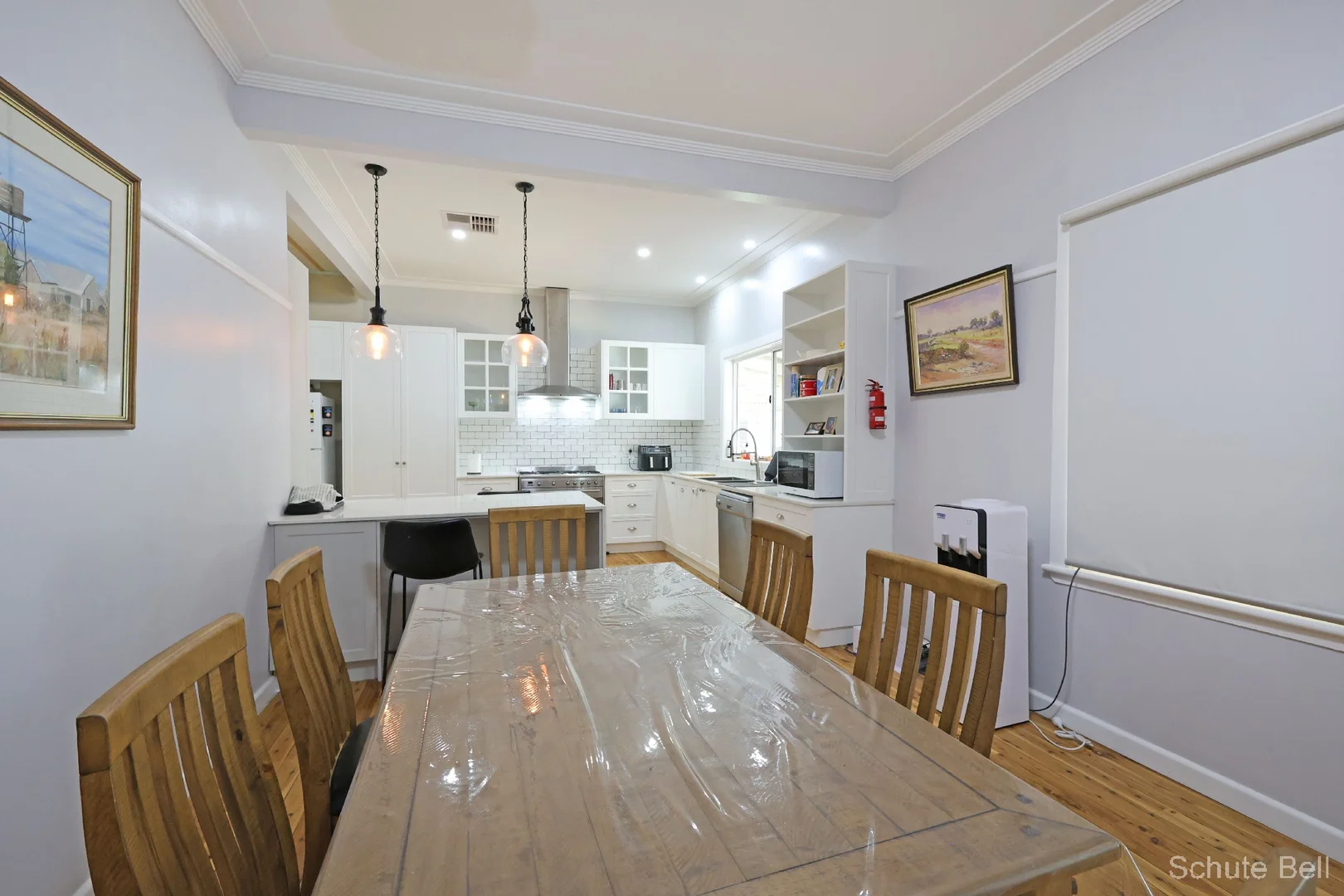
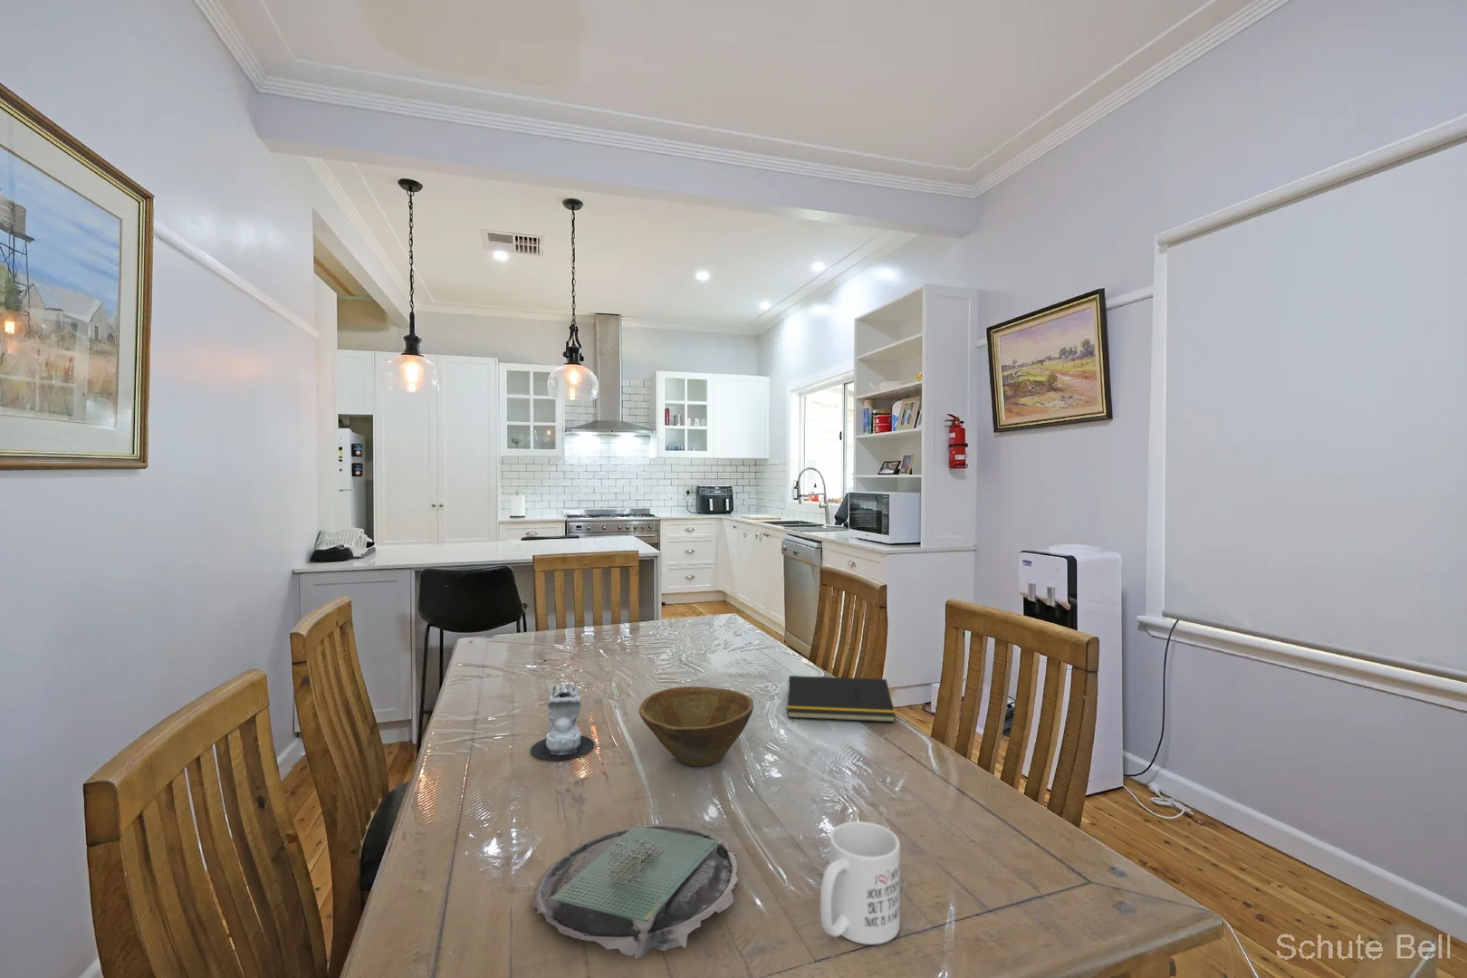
+ notepad (838, 697)
+ mug (855, 885)
+ candle (562, 716)
+ plate (640, 857)
+ bowl (696, 729)
